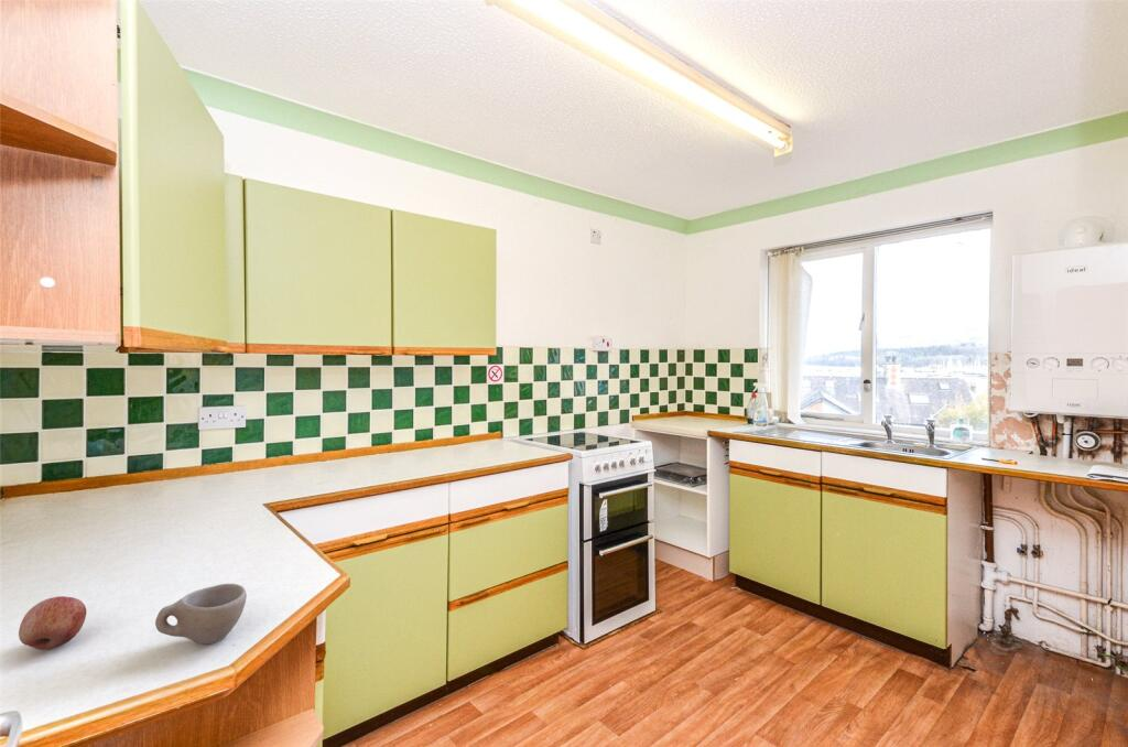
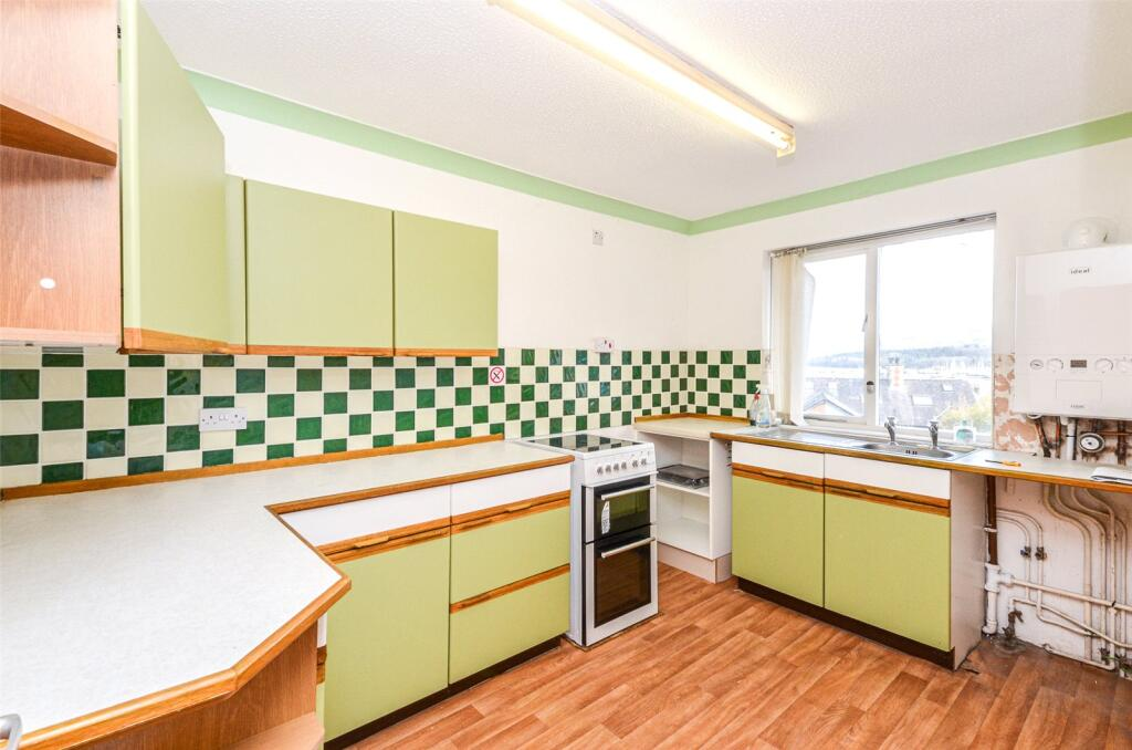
- cup (203, 618)
- fruit (53, 621)
